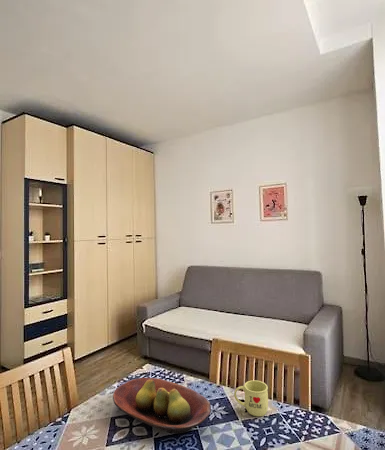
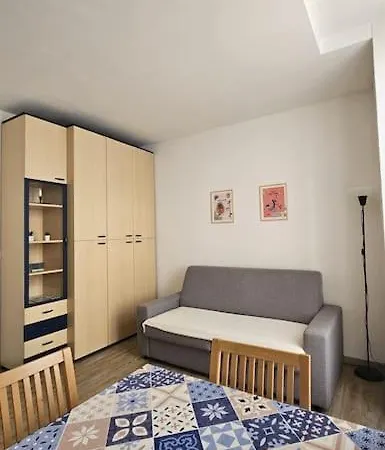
- mug (251, 398)
- fruit bowl (160, 400)
